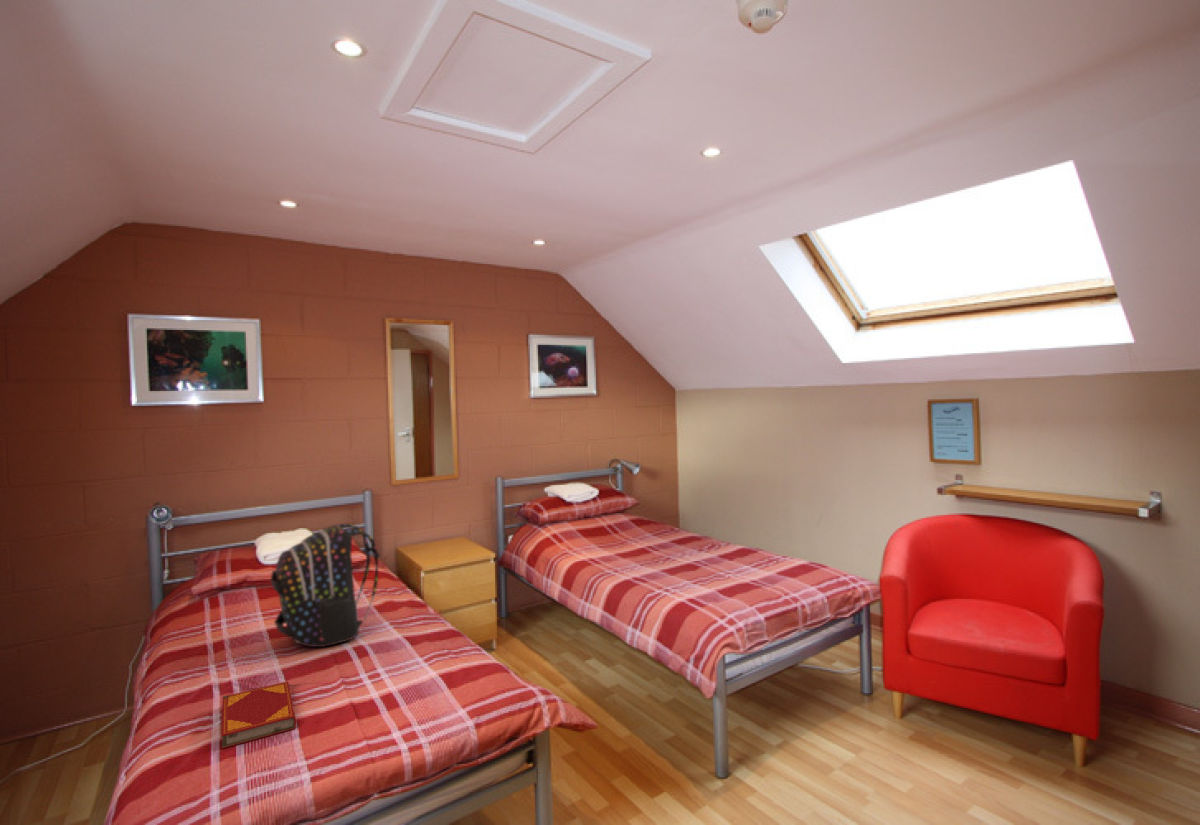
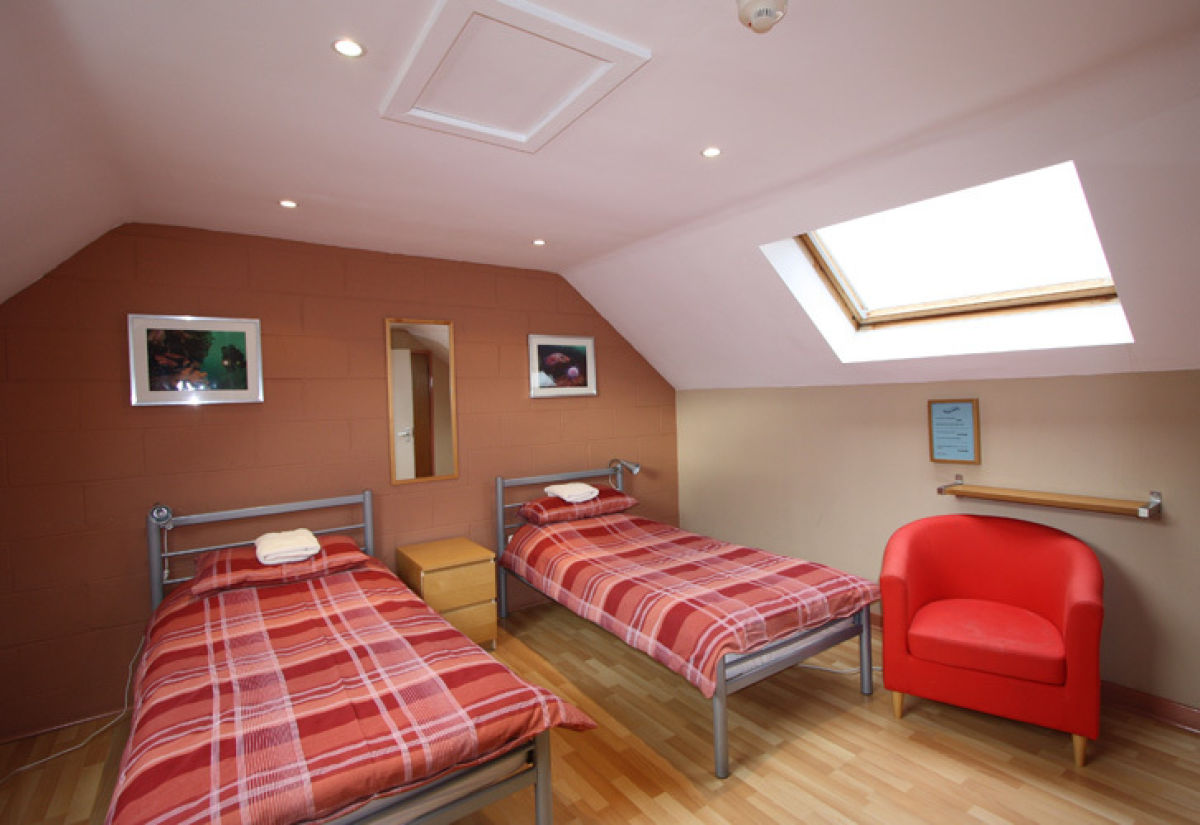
- backpack (326, 583)
- hardback book (258, 711)
